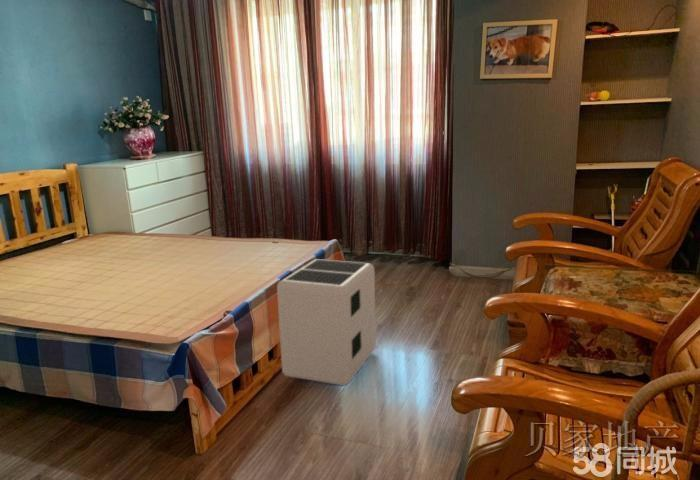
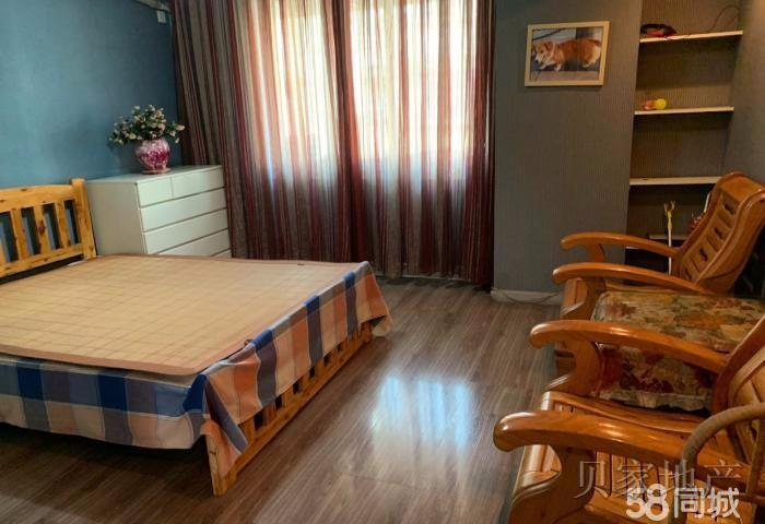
- air purifier (328, 319)
